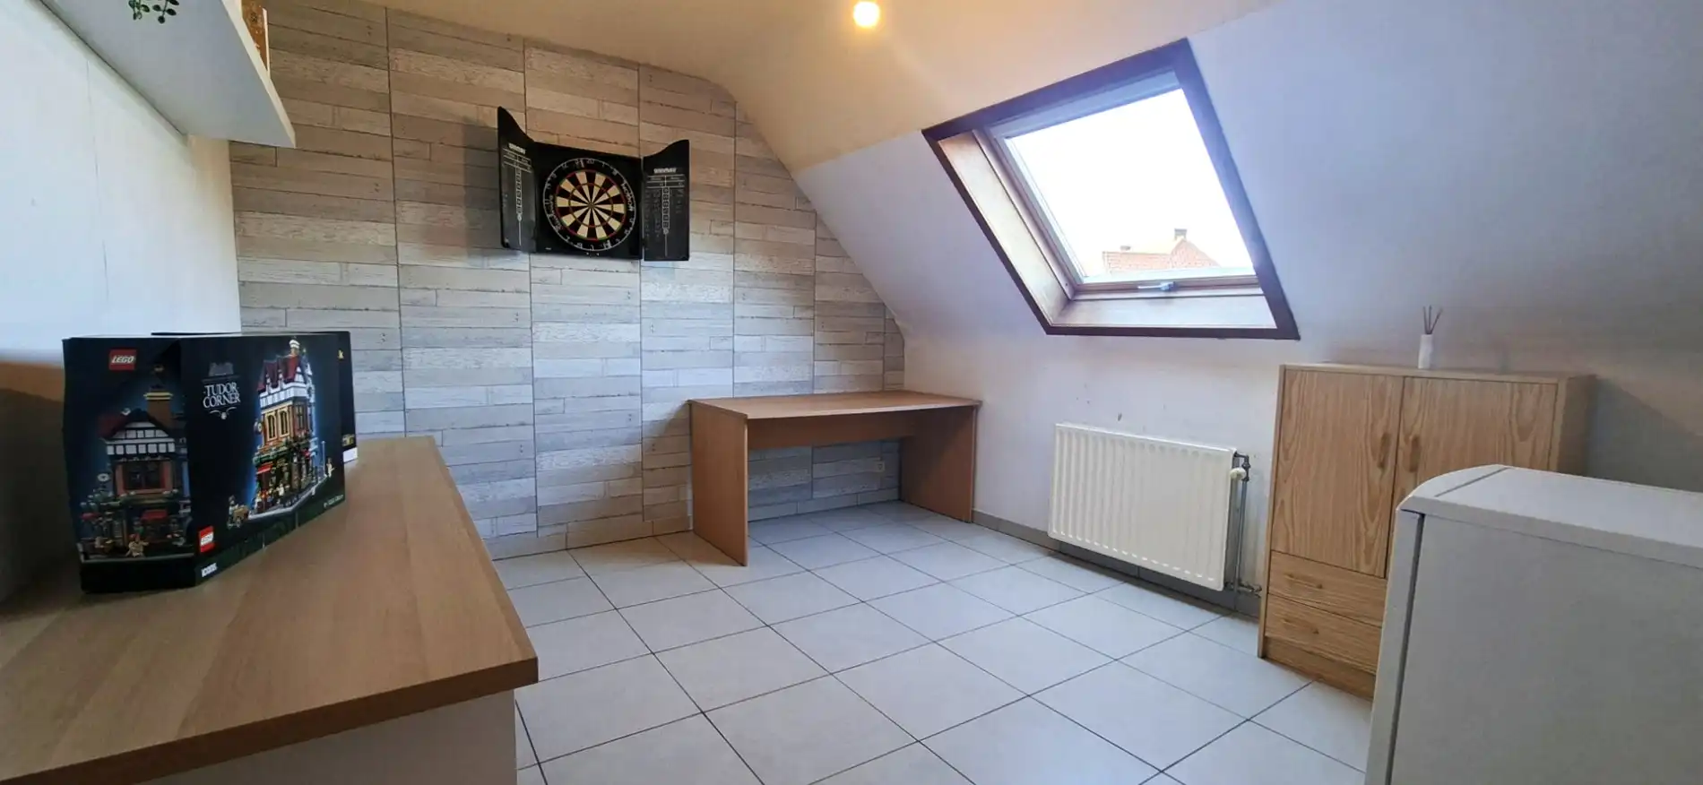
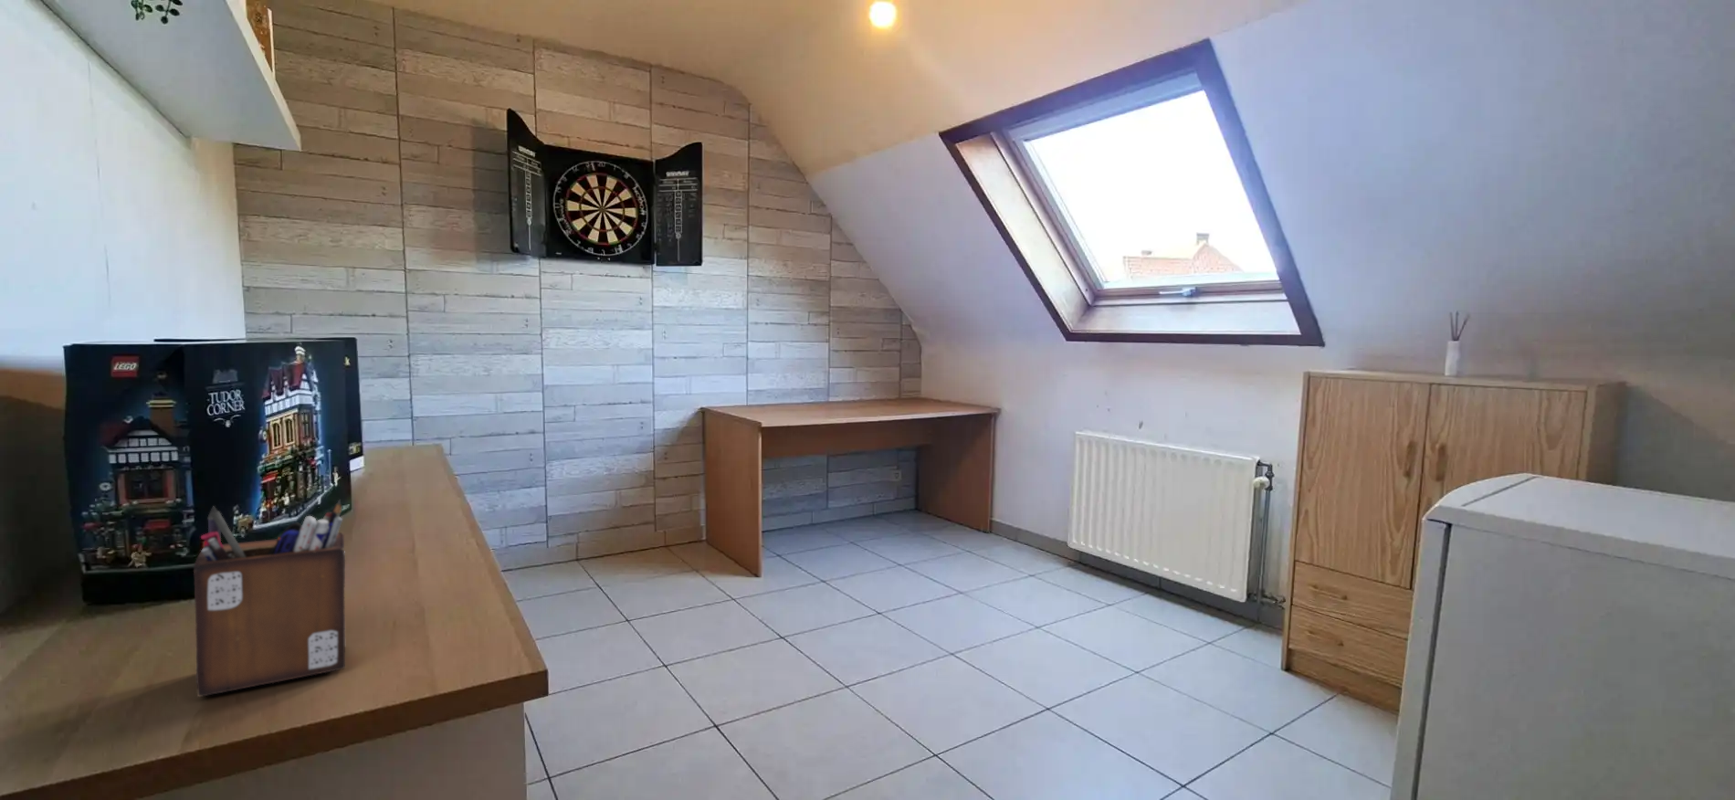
+ desk organizer (274, 584)
